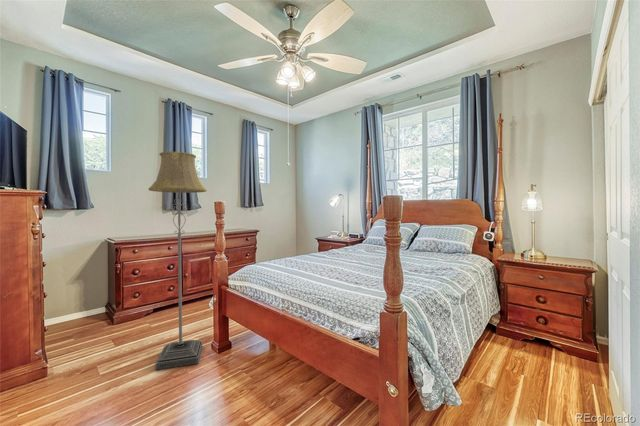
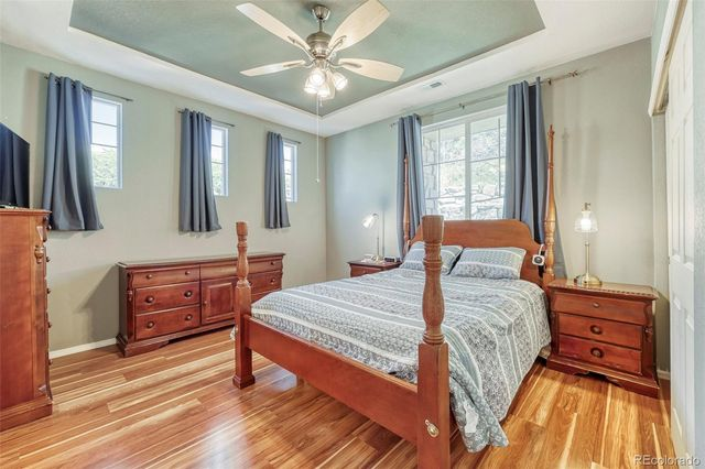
- floor lamp (179, 256)
